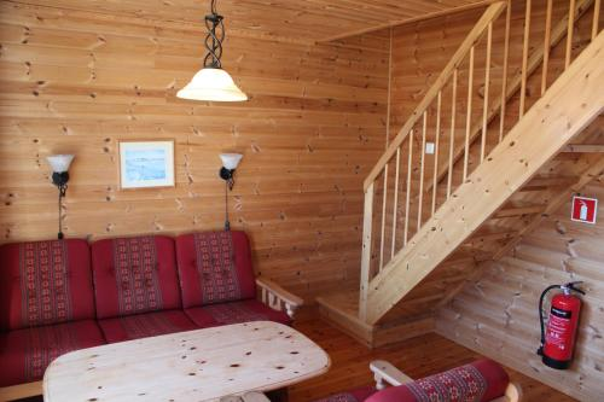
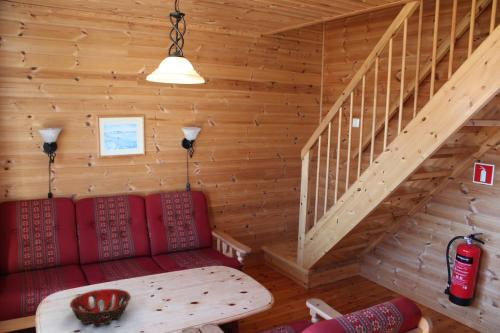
+ decorative bowl (99, 308)
